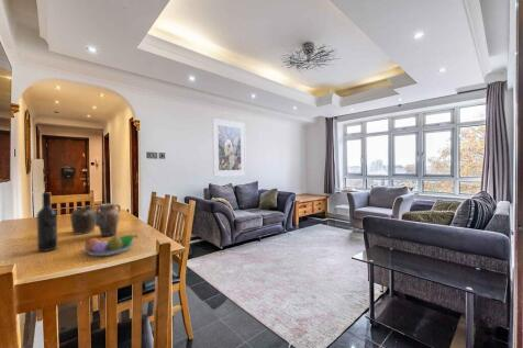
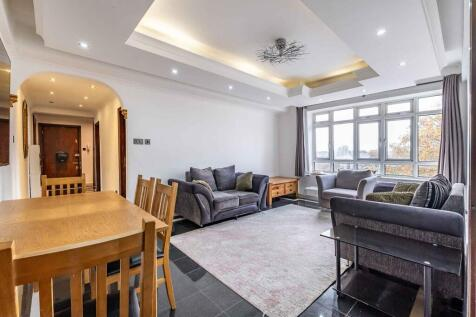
- fruit bowl (111, 242)
- wine bottle (46, 221)
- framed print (230, 148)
- jar set (94, 217)
